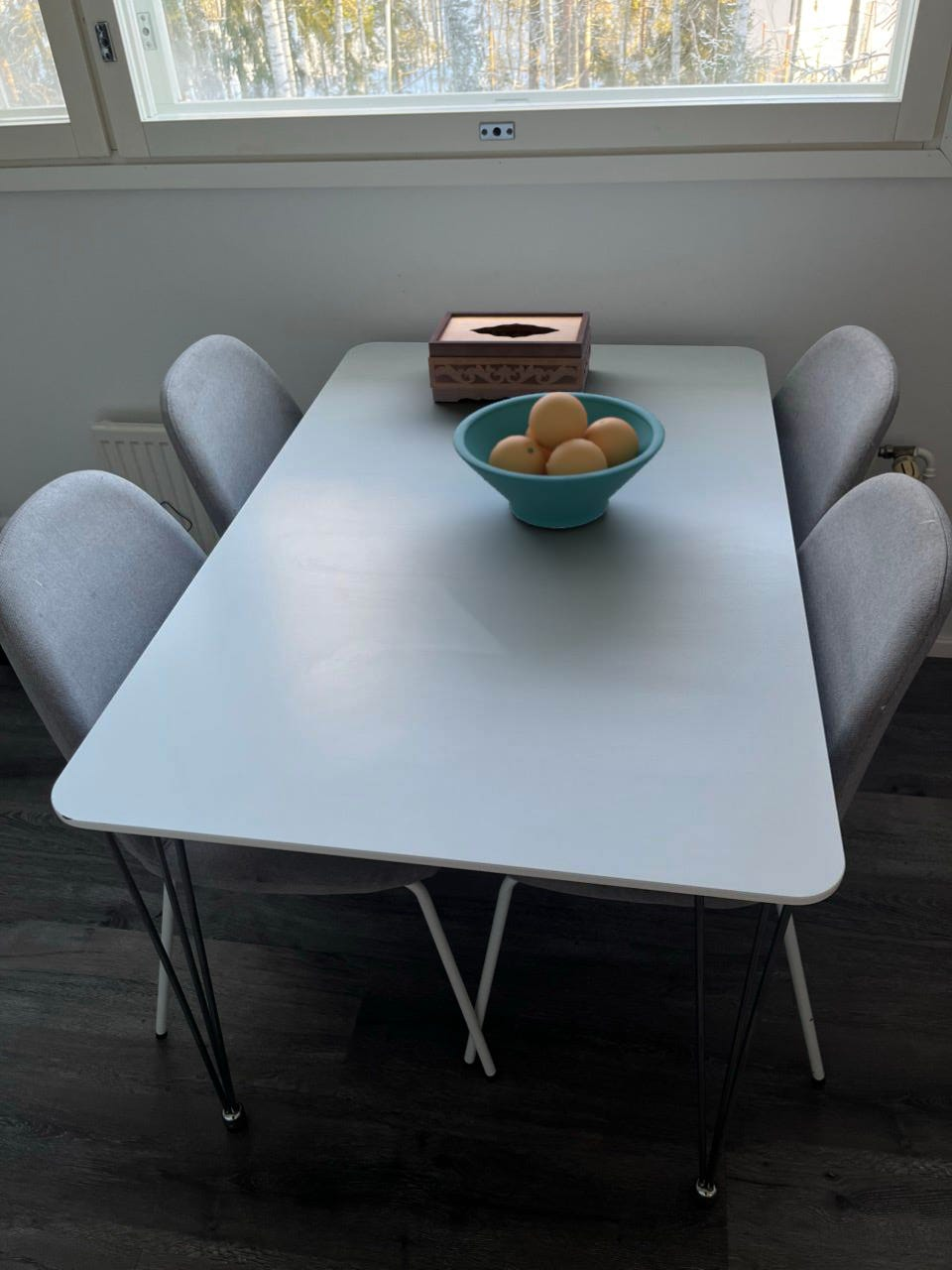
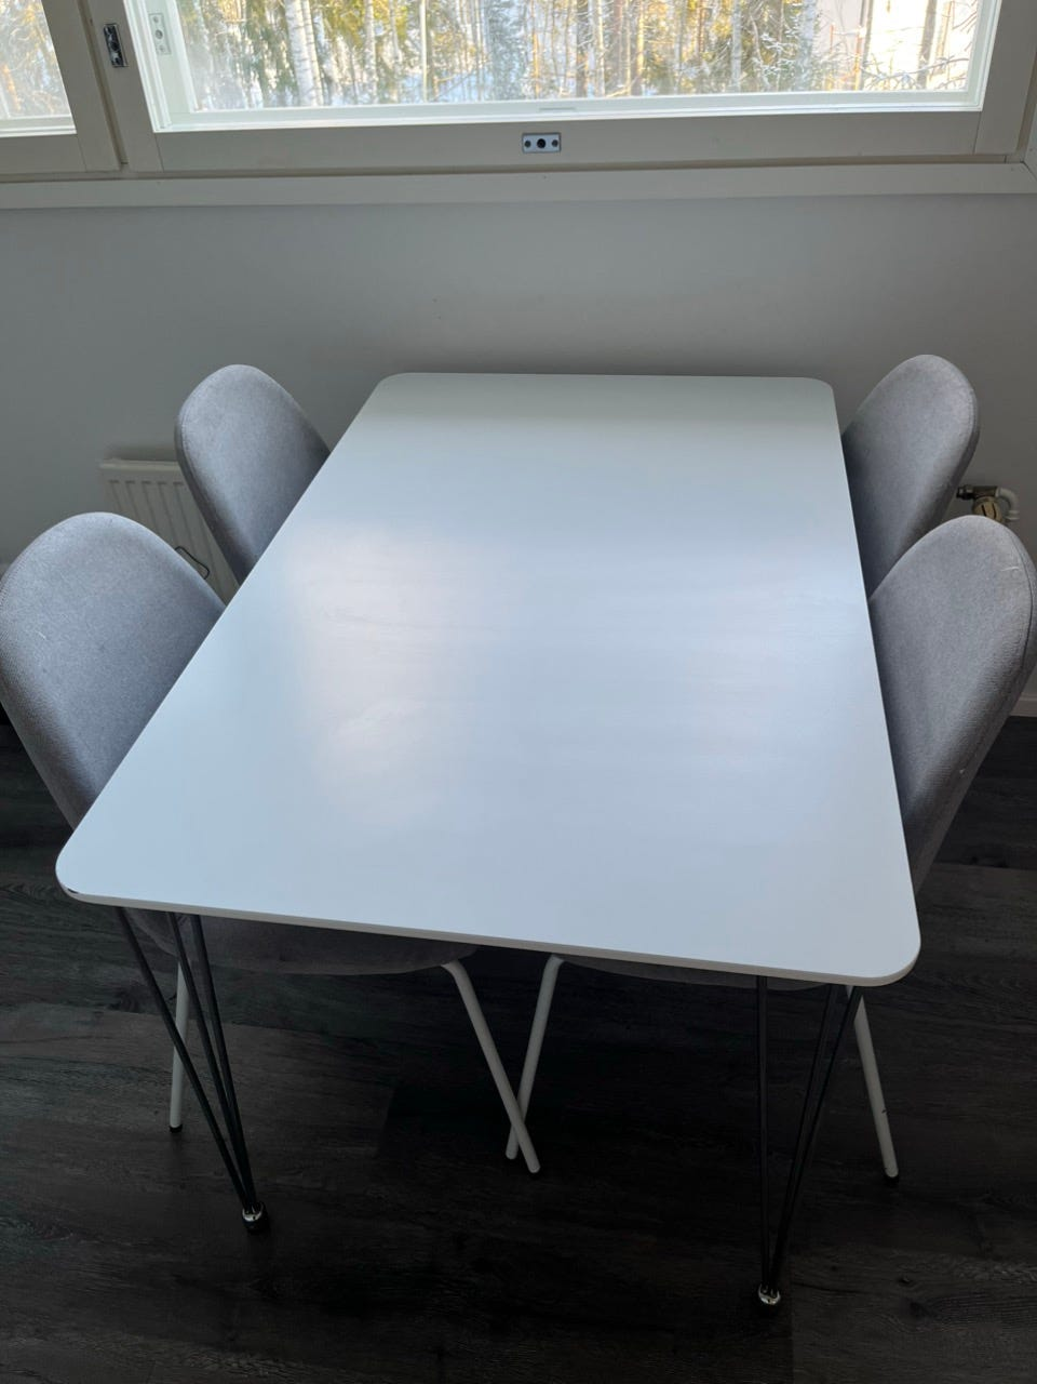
- fruit bowl (557, 452)
- tissue box (512, 355)
